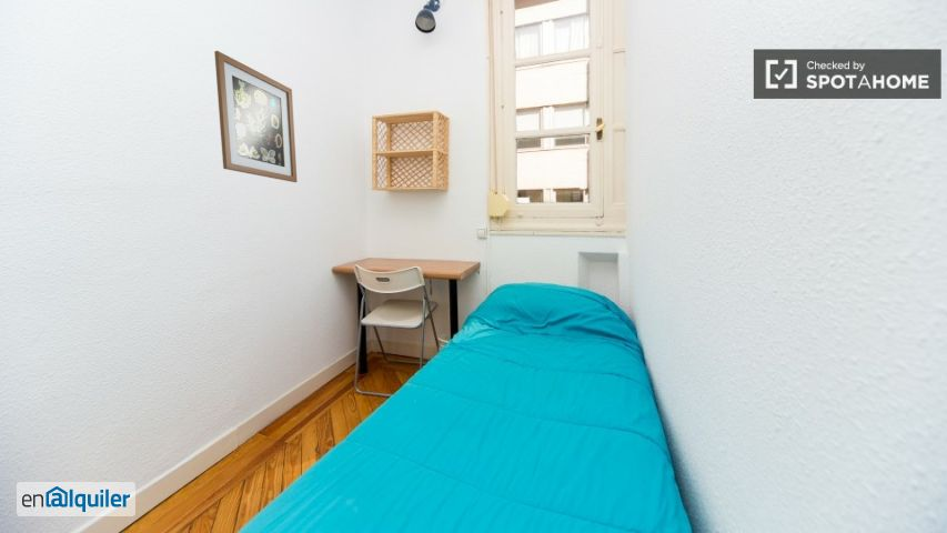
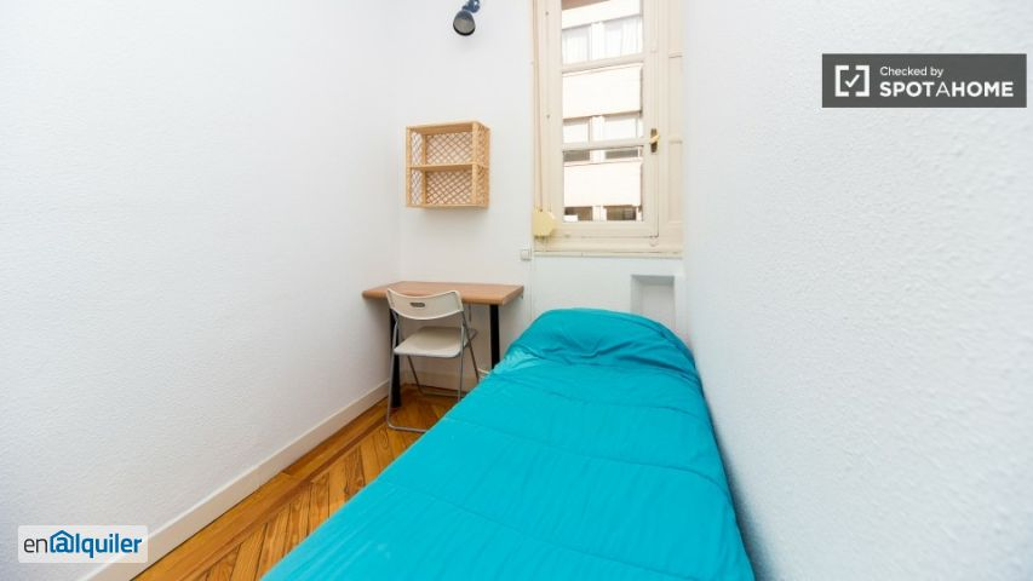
- wall art (261, 124)
